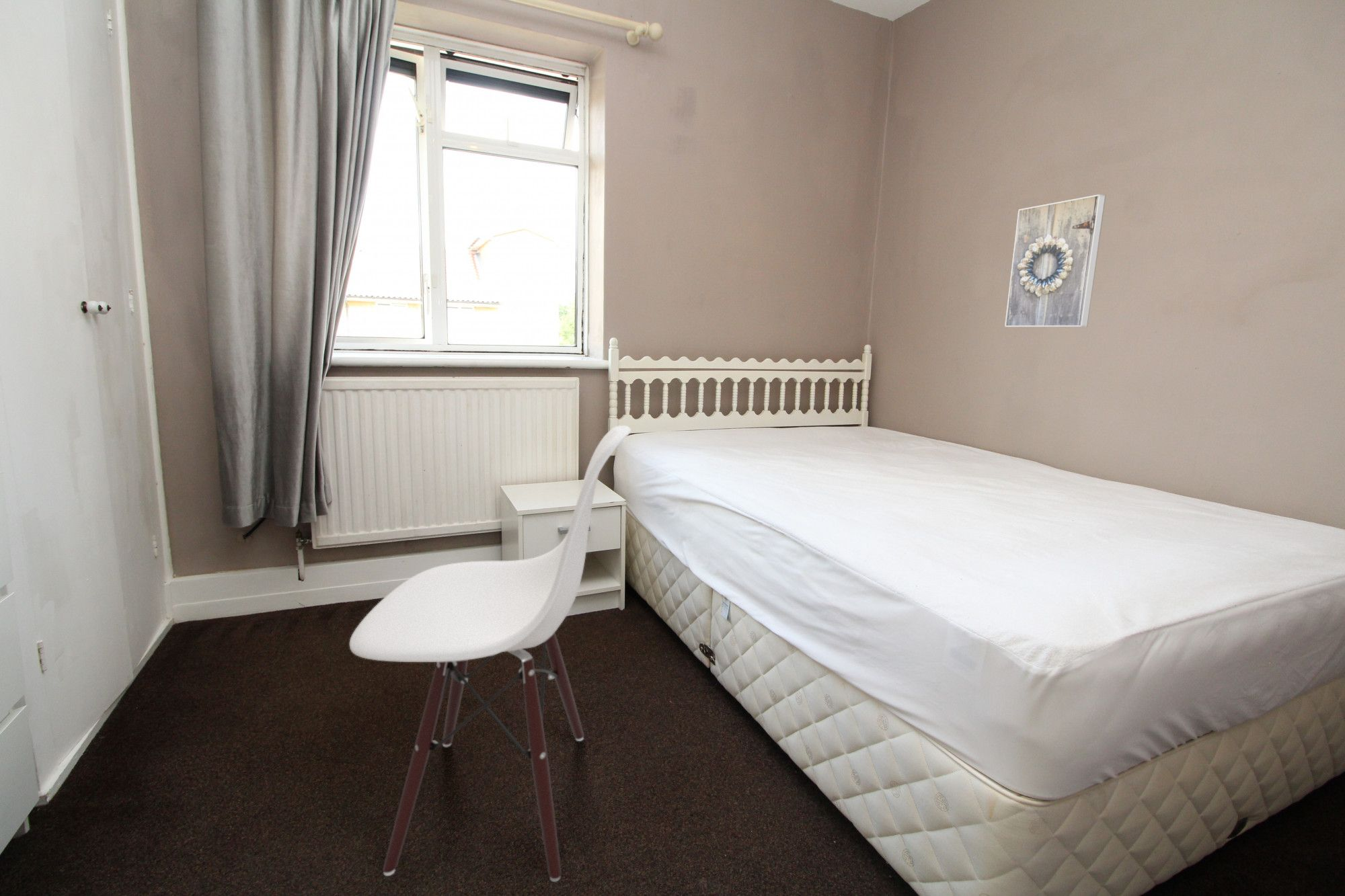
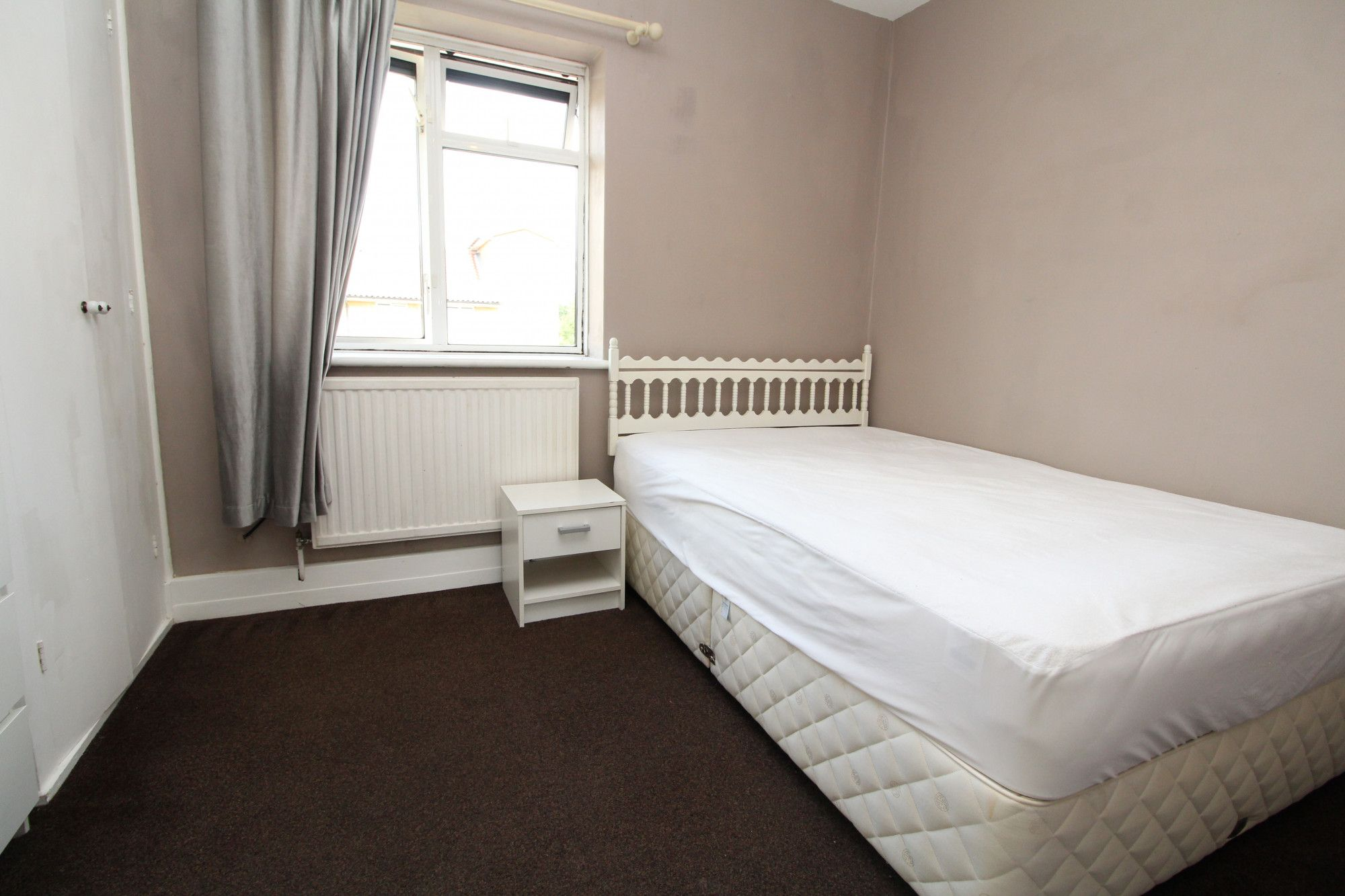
- chair (500, 622)
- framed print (1051, 266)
